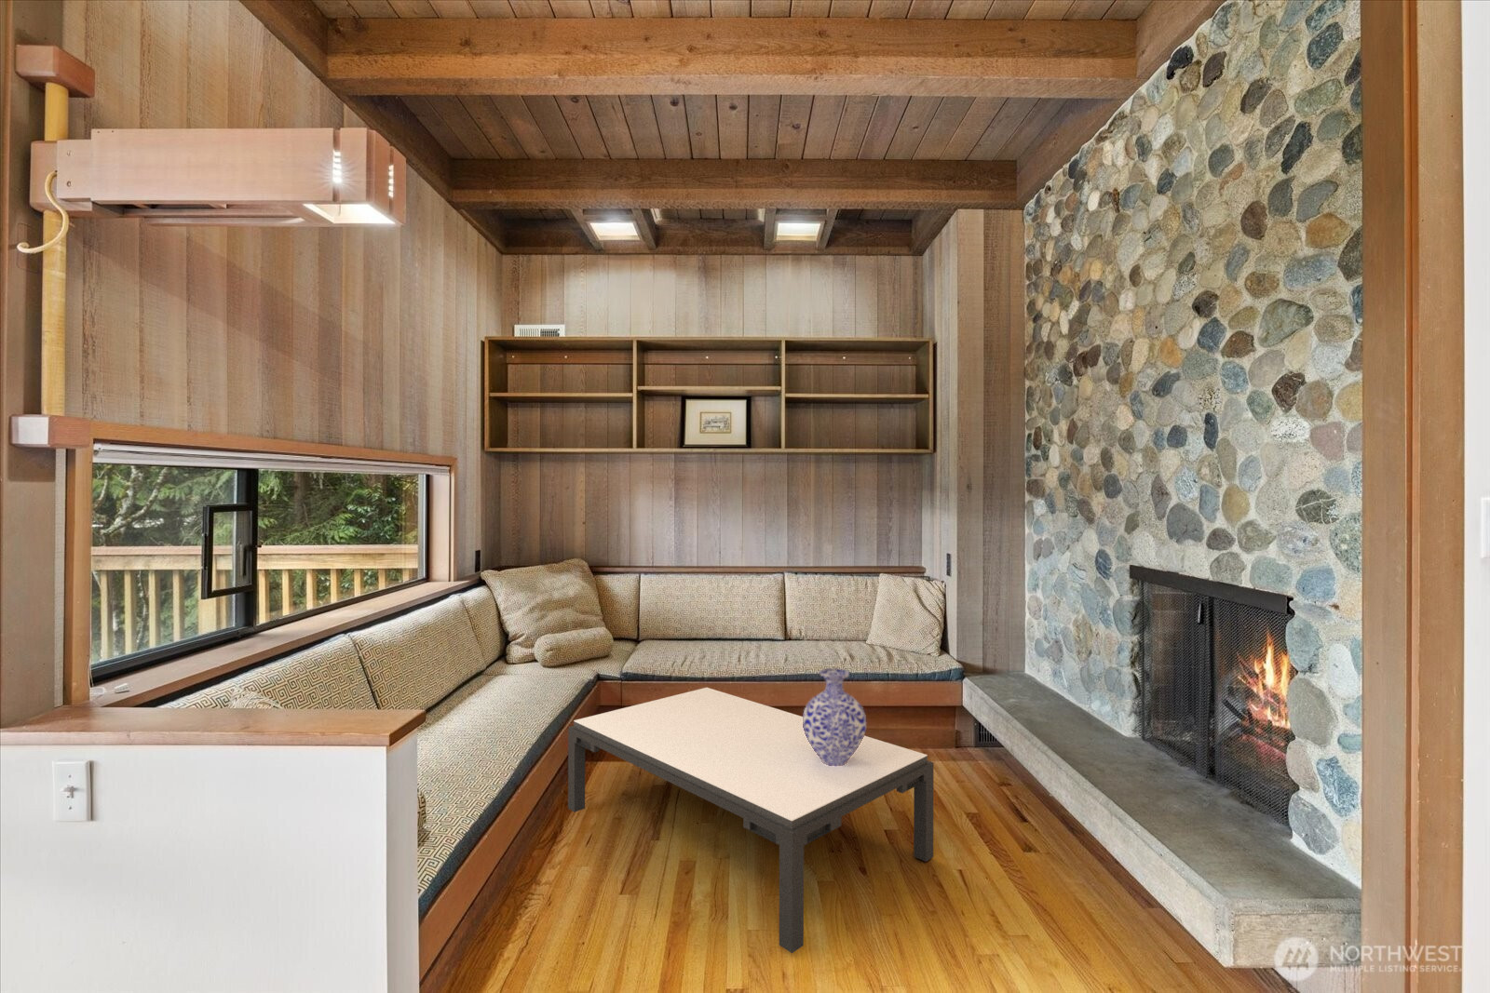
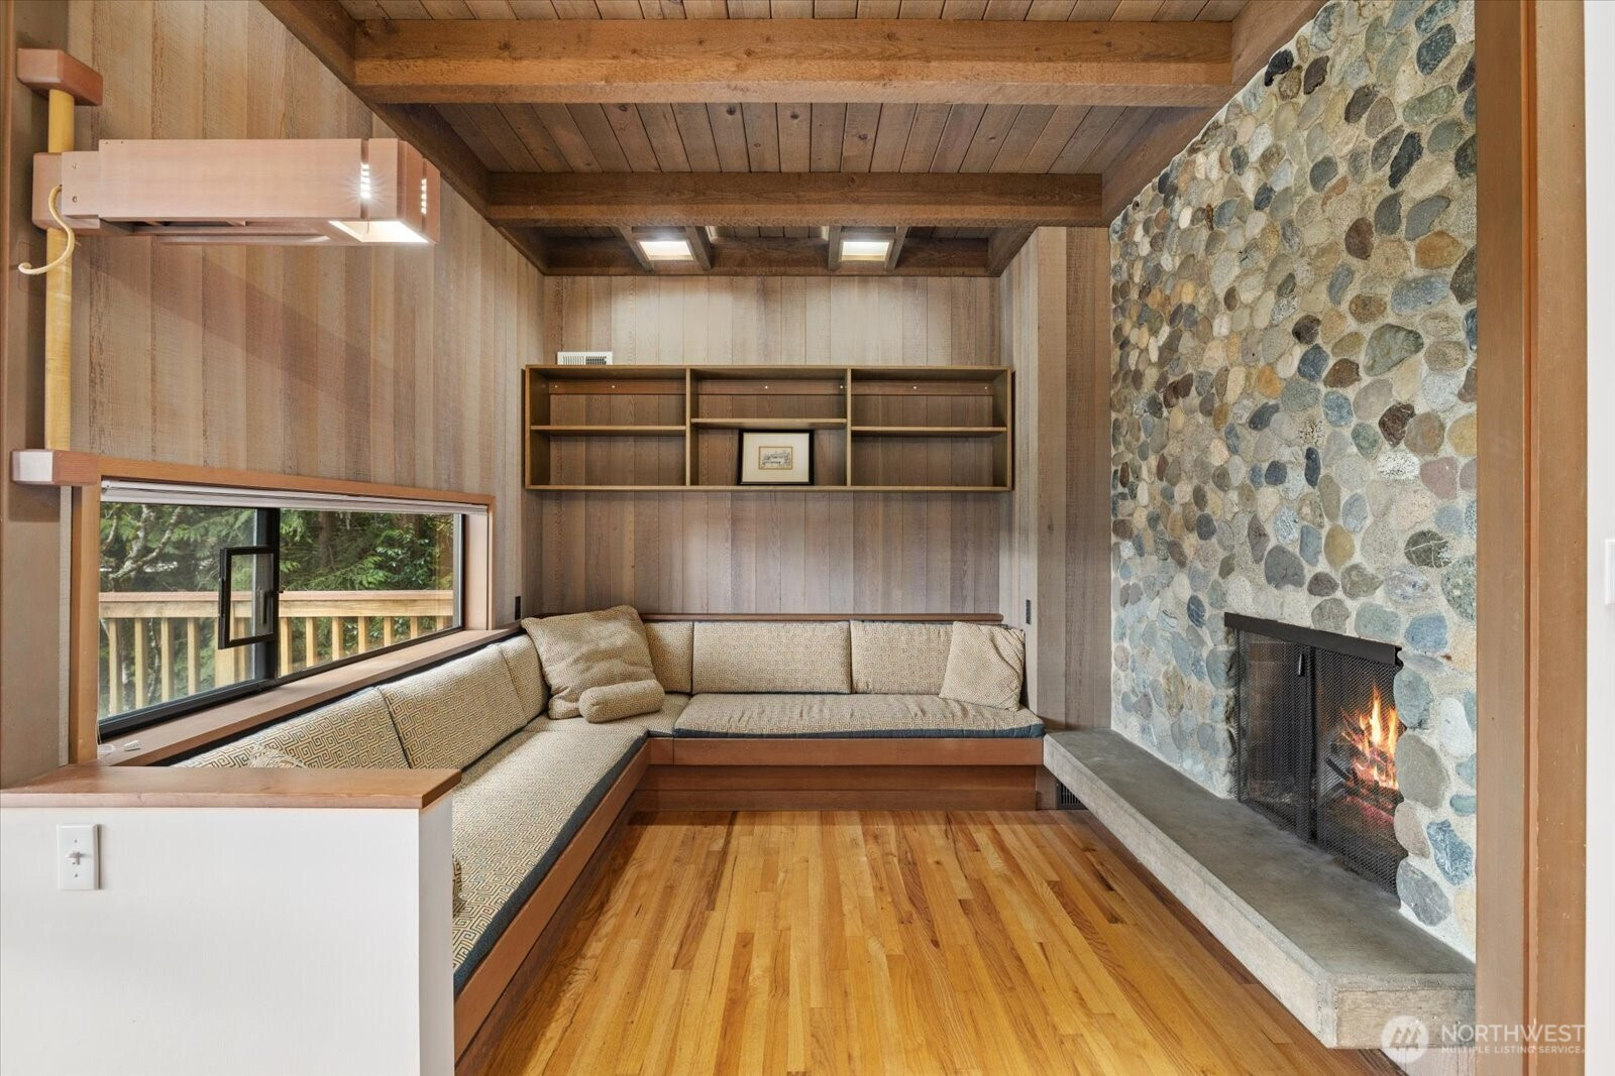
- vase (834, 716)
- coffee table (737, 784)
